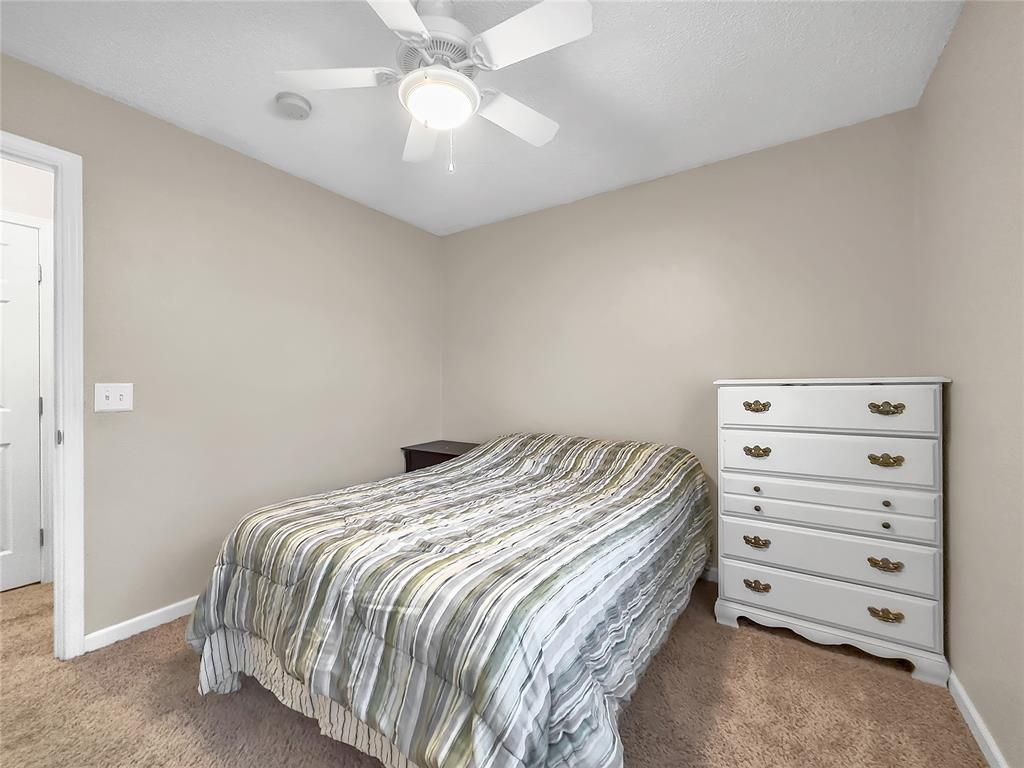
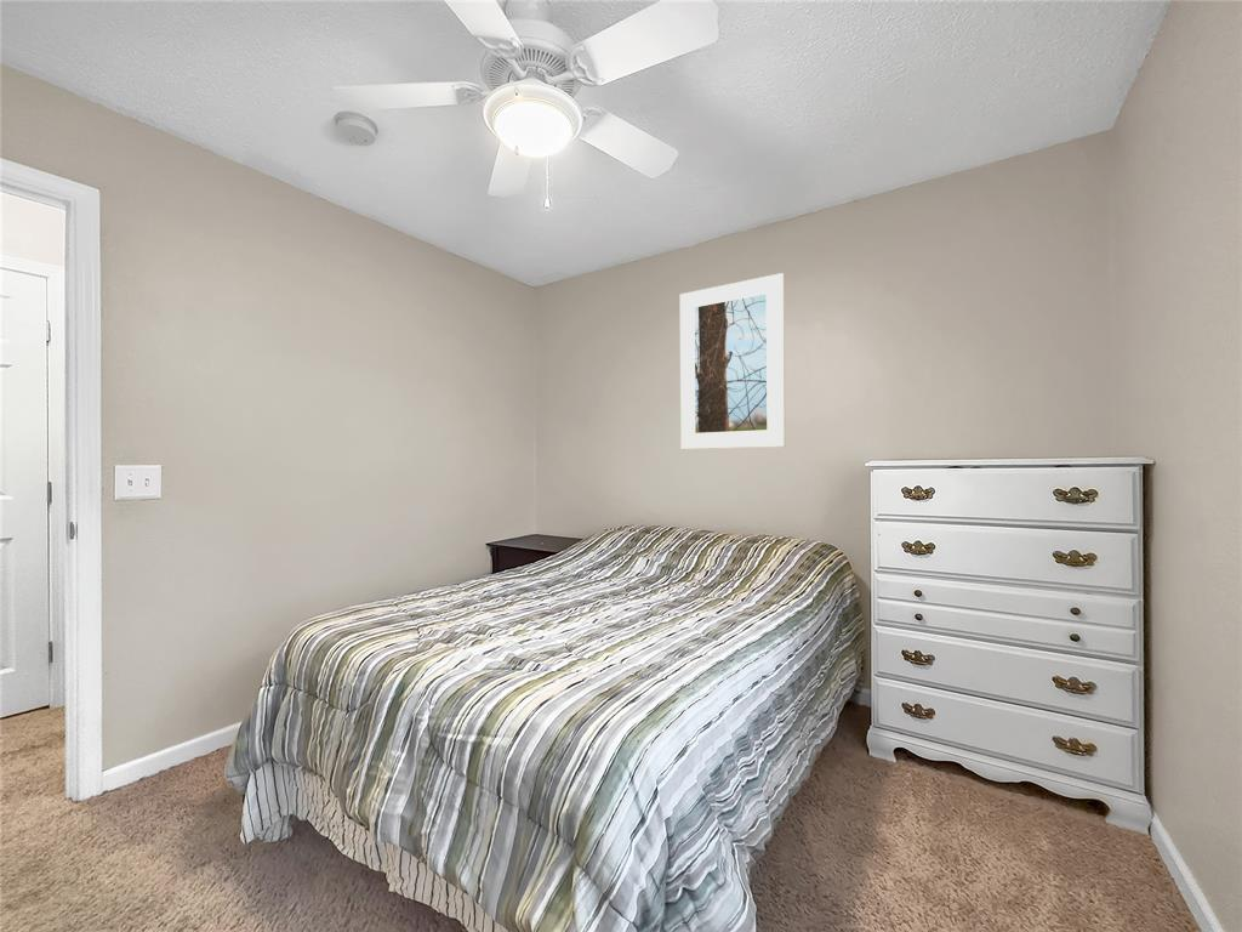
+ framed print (729, 365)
